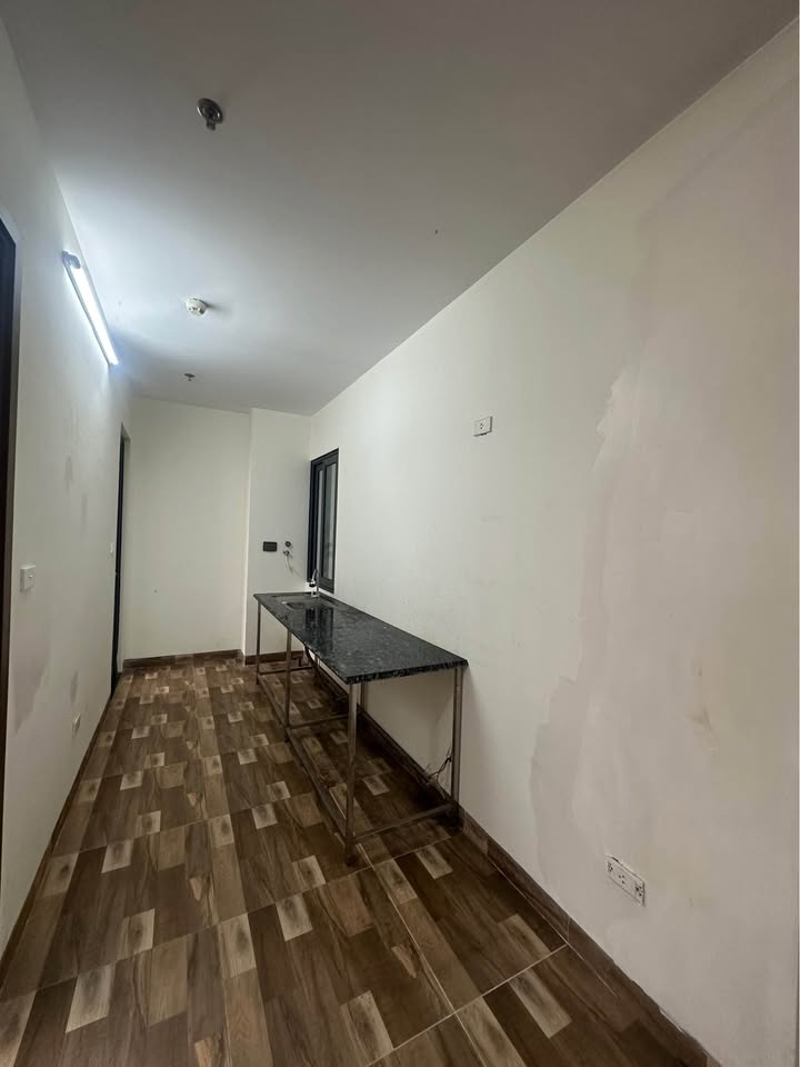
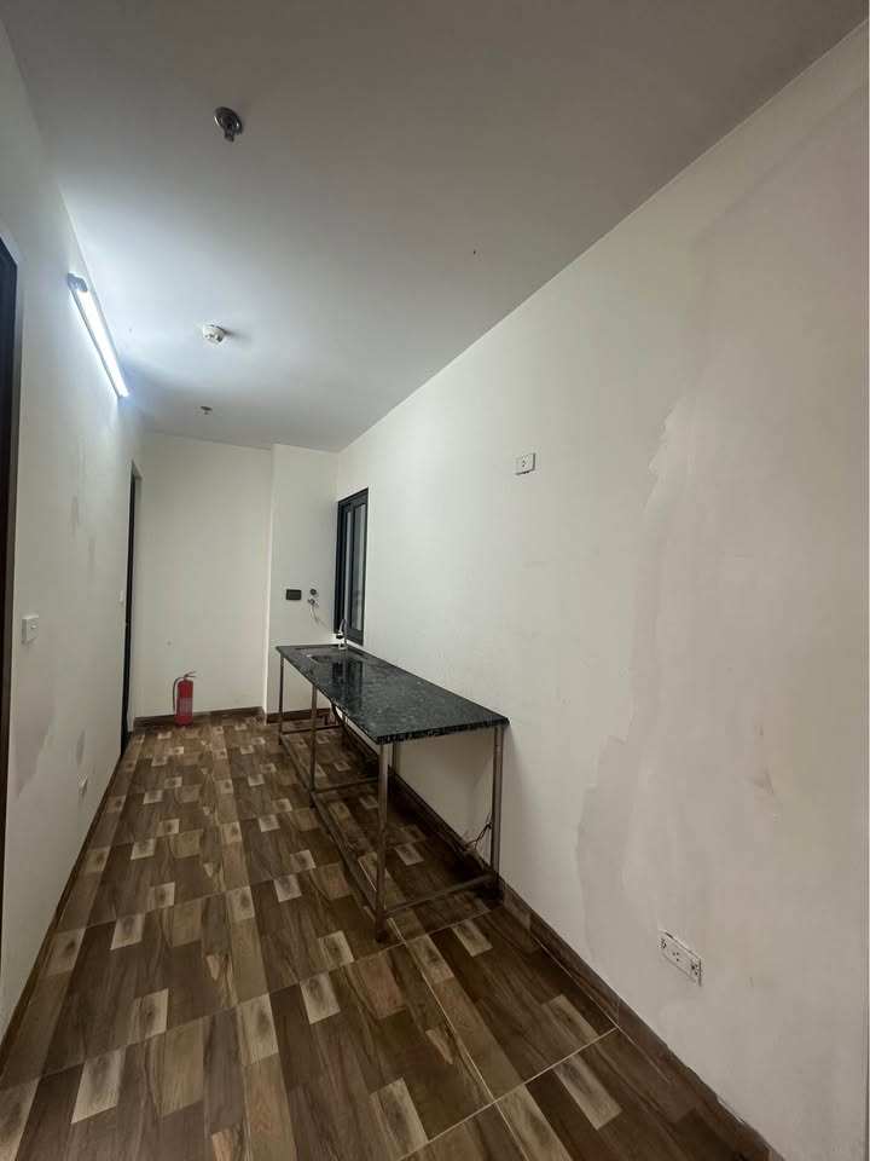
+ fire extinguisher (184, 698)
